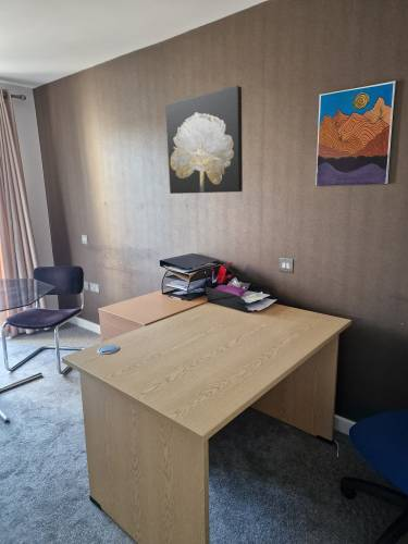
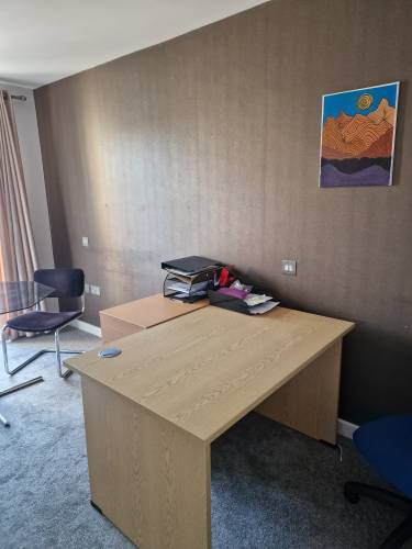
- wall art (202, 145)
